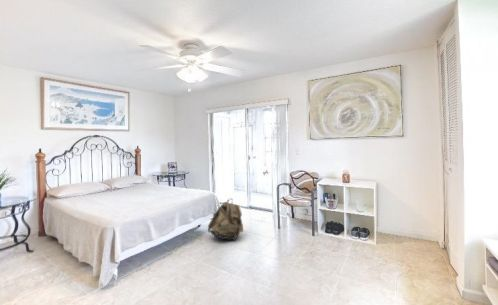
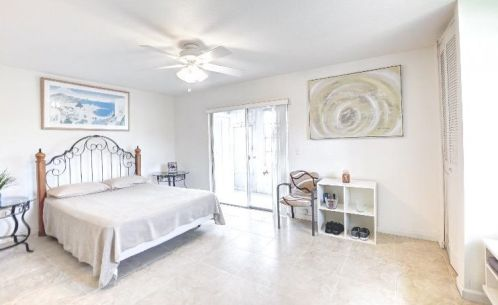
- backpack (225, 218)
